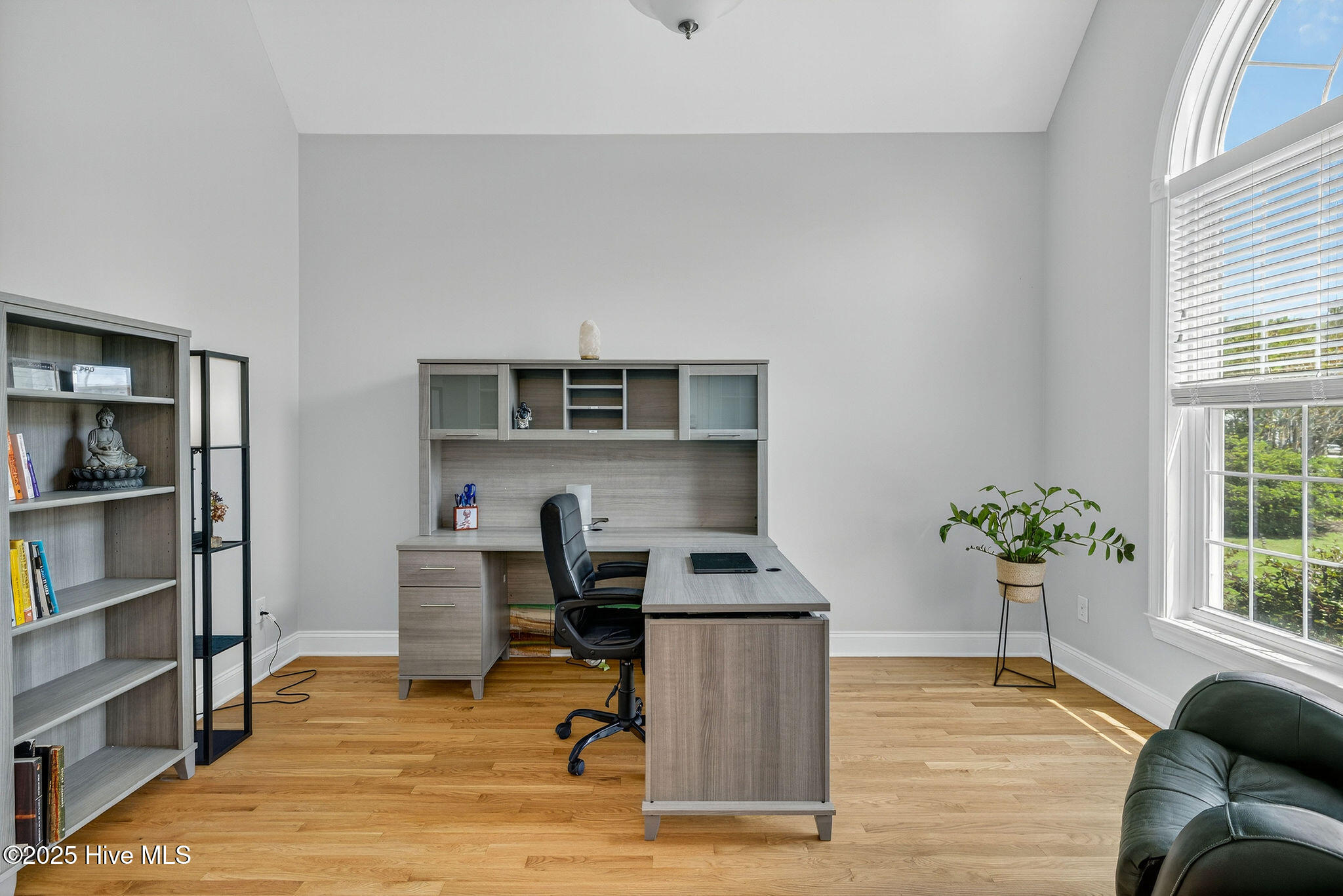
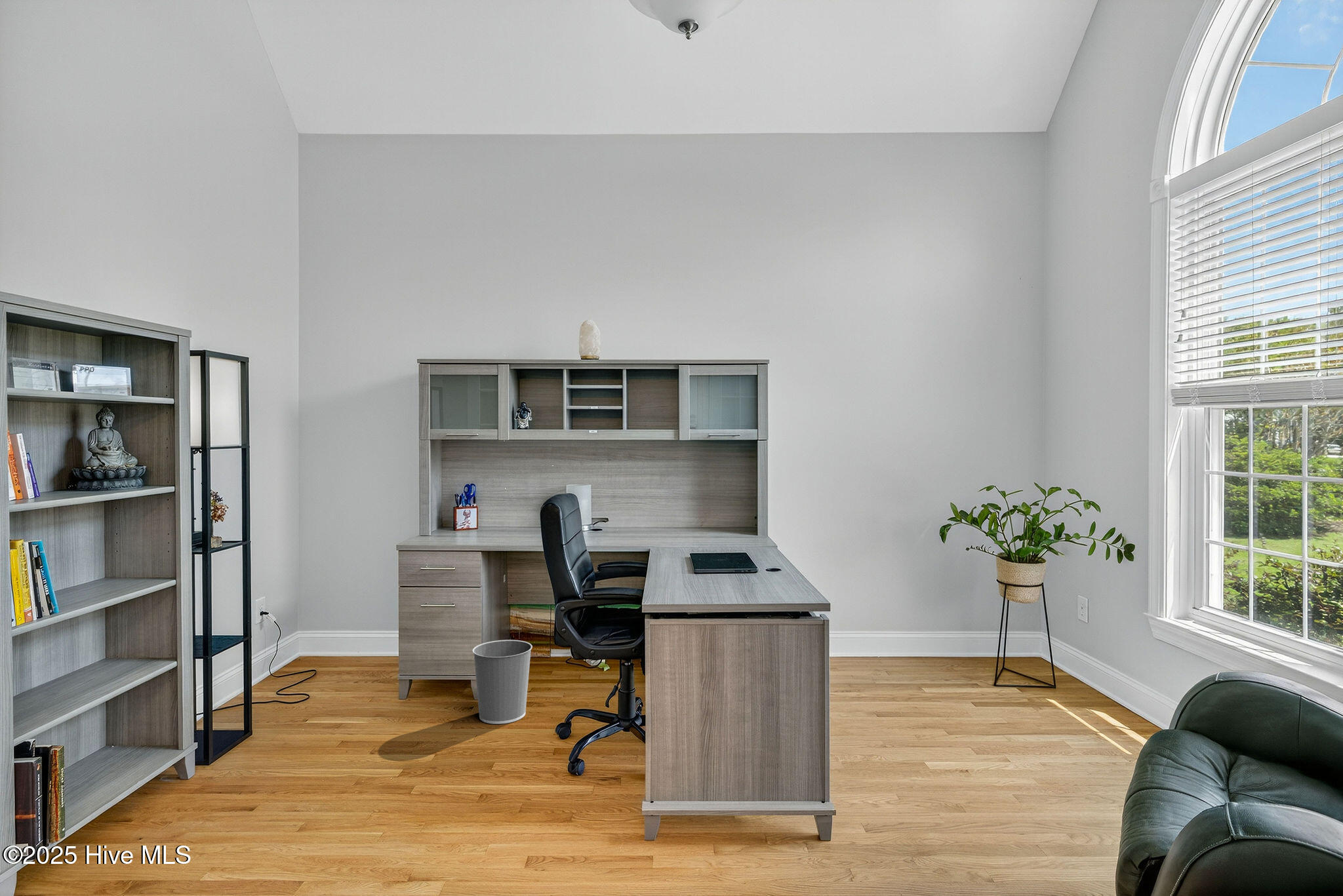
+ wastebasket (502, 681)
